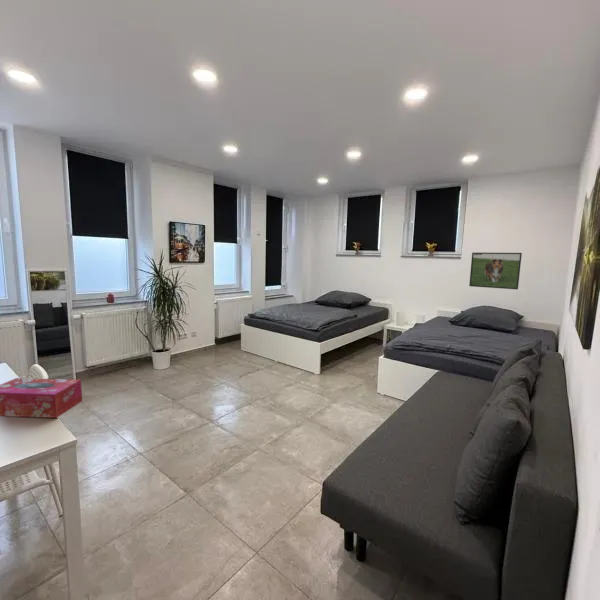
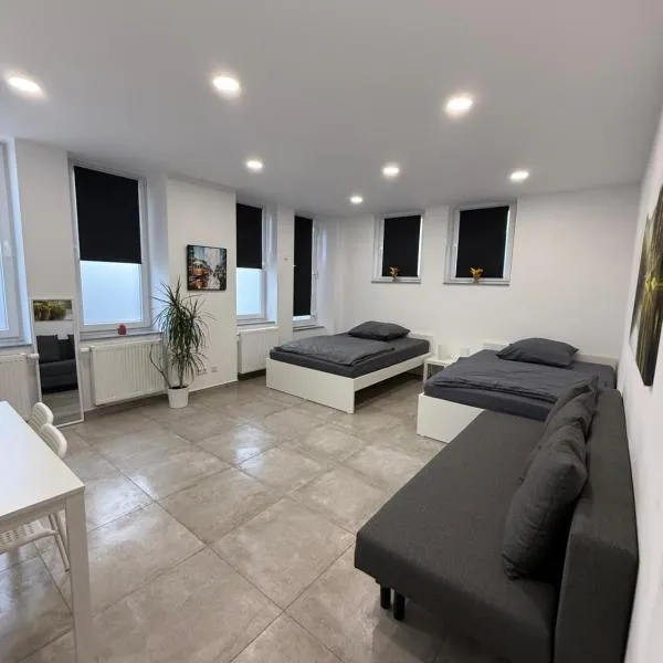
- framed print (494, 270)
- tissue box (35, 396)
